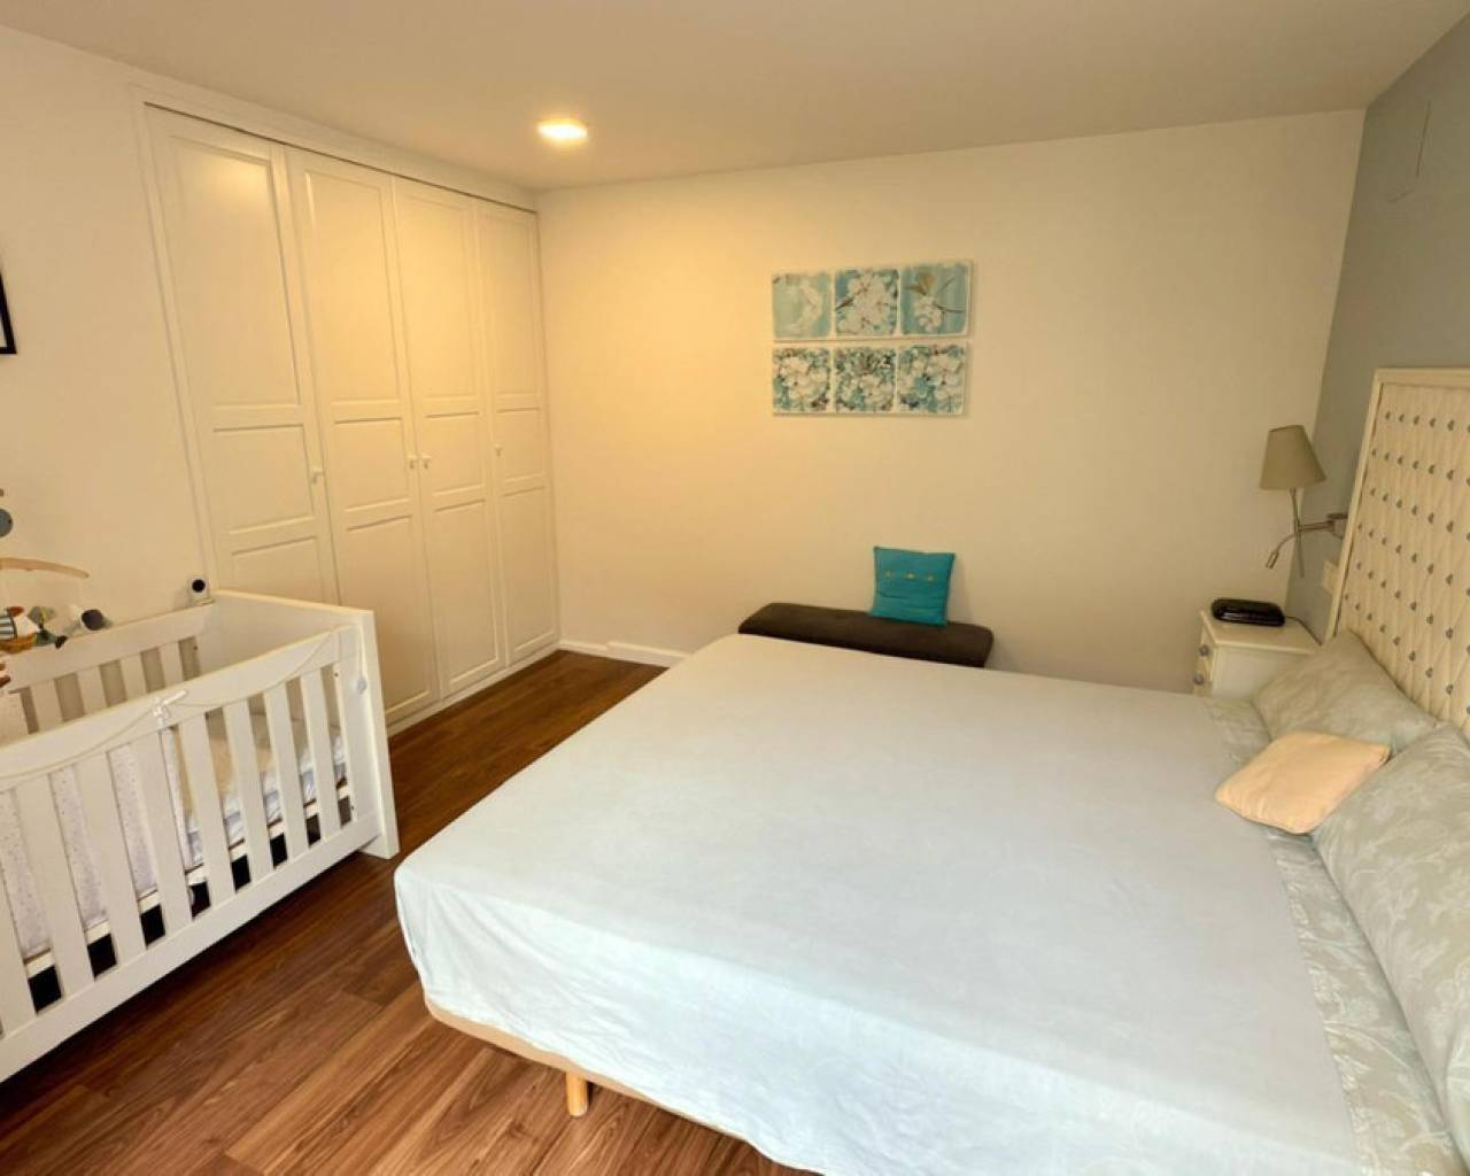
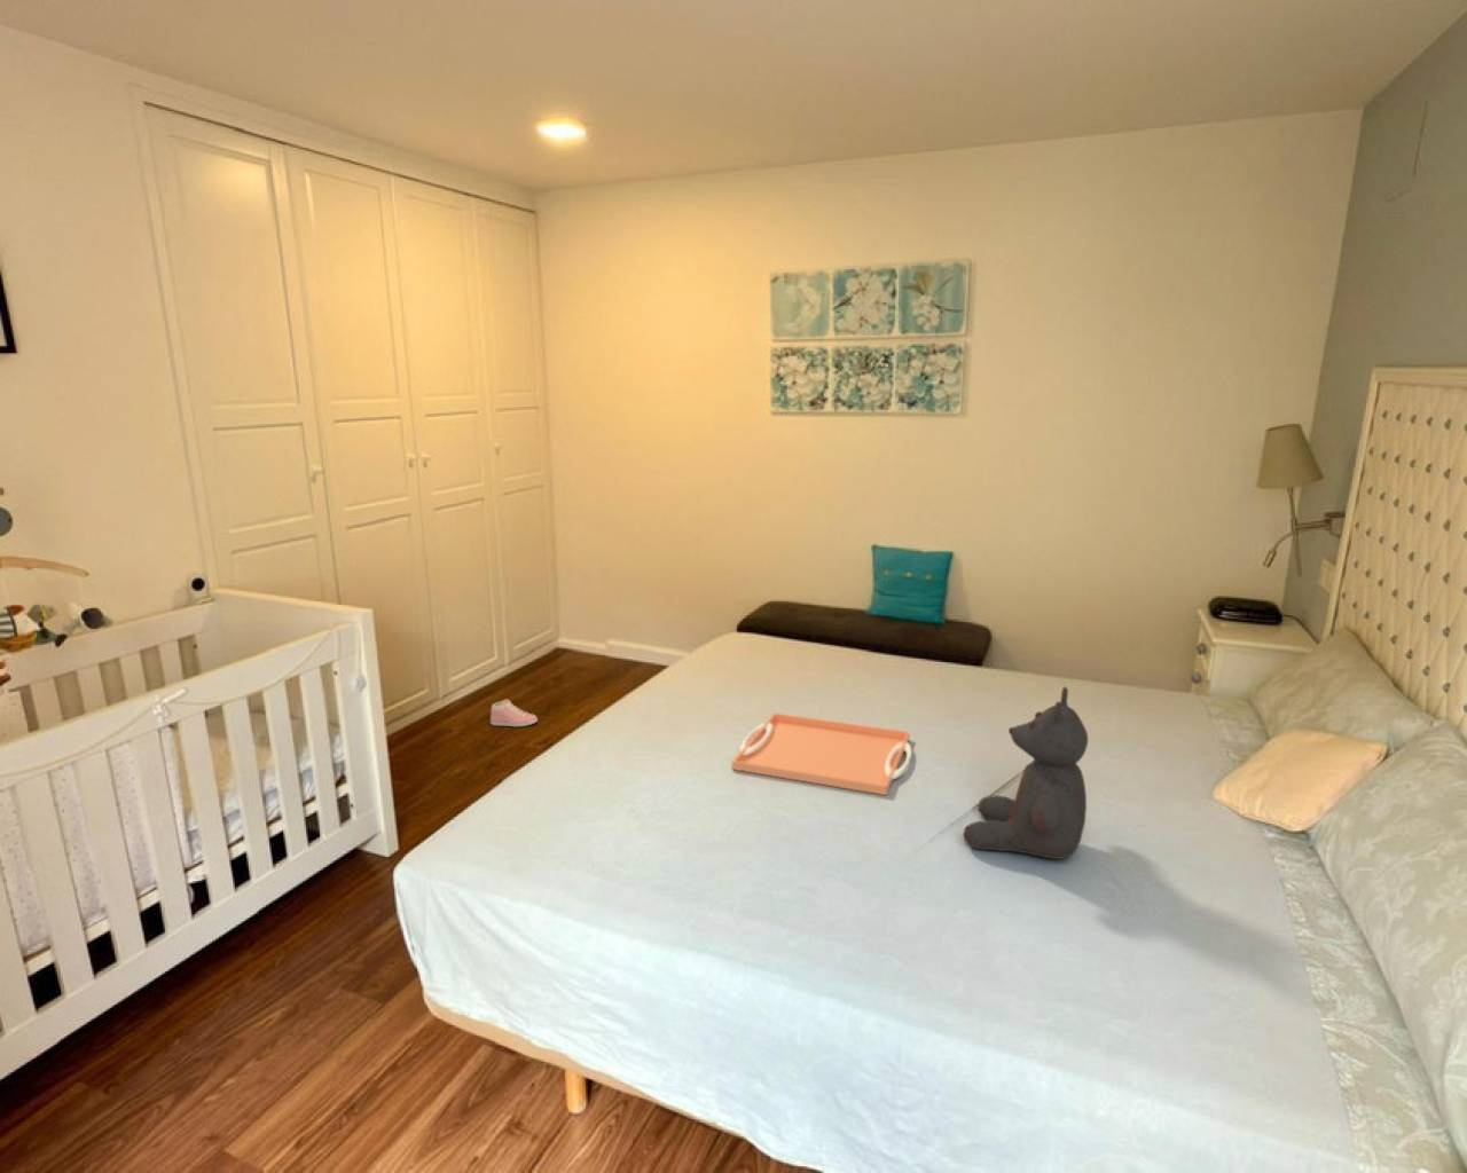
+ serving tray (824, 749)
+ sneaker (513, 711)
+ teddy bear (1029, 768)
